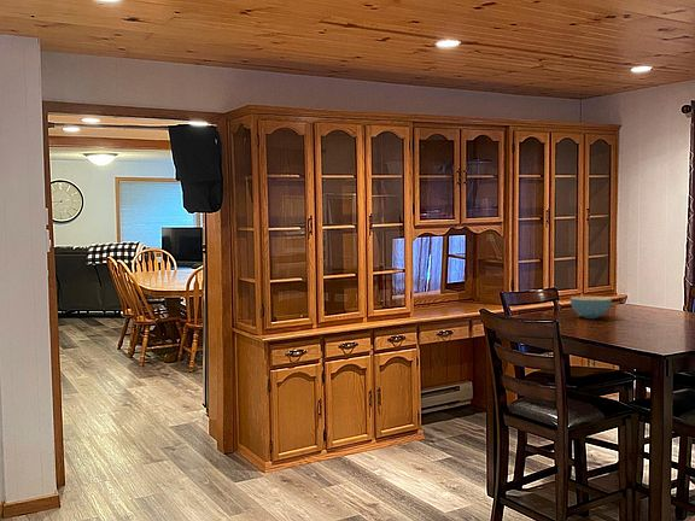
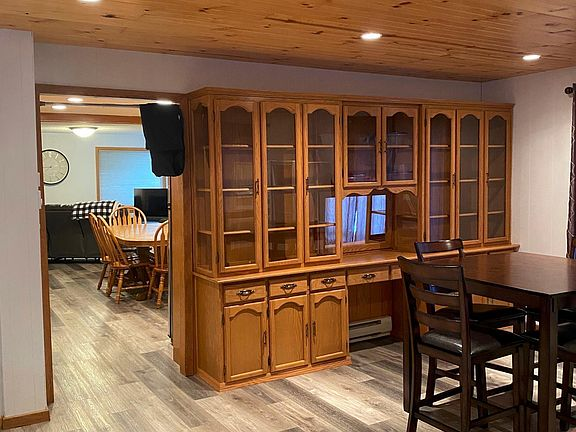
- cereal bowl (590, 308)
